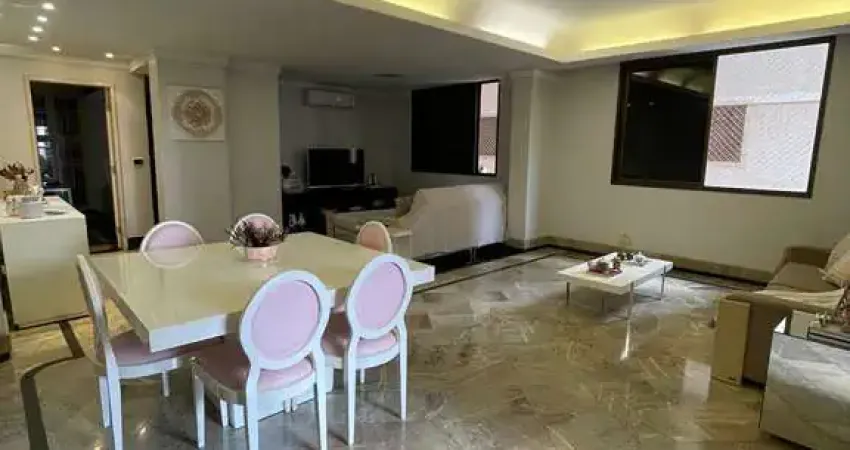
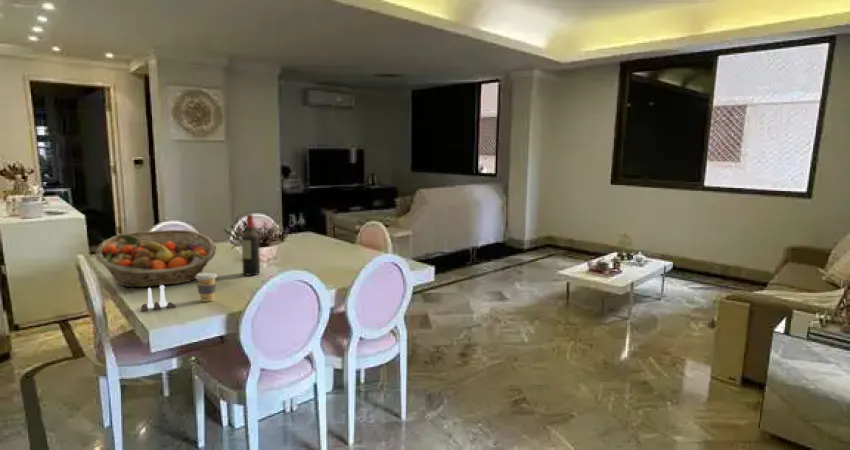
+ salt and pepper shaker set (160, 297)
+ wine bottle (250, 244)
+ coffee cup (206, 287)
+ fruit basket (159, 257)
